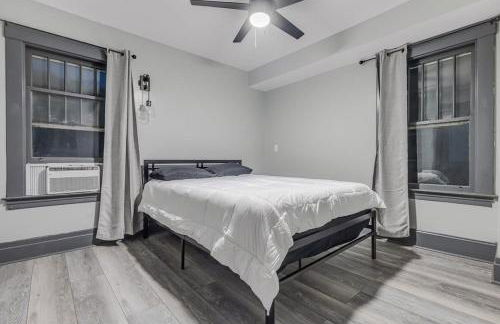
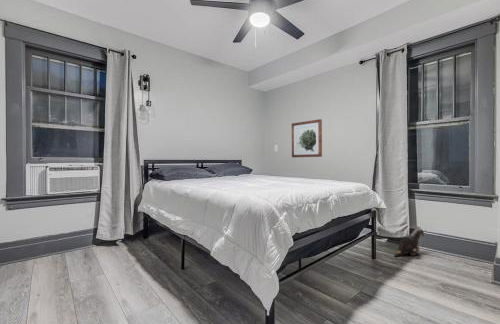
+ plush toy (408, 241)
+ wall art (306, 139)
